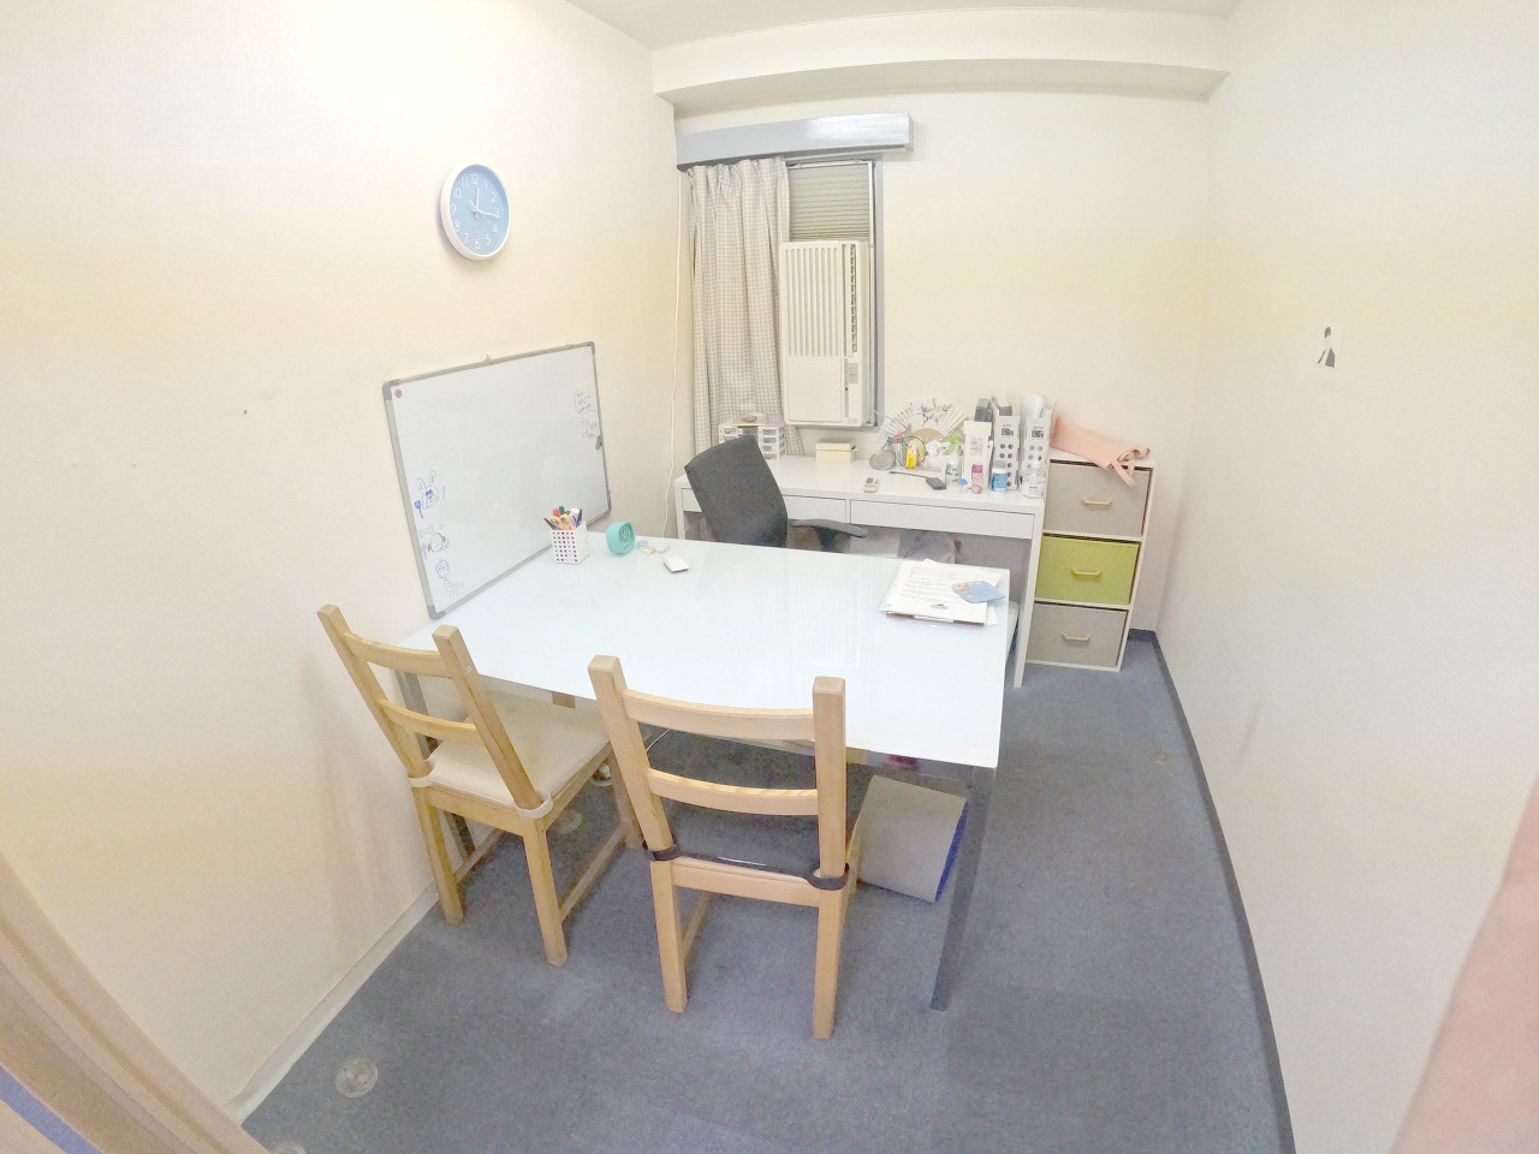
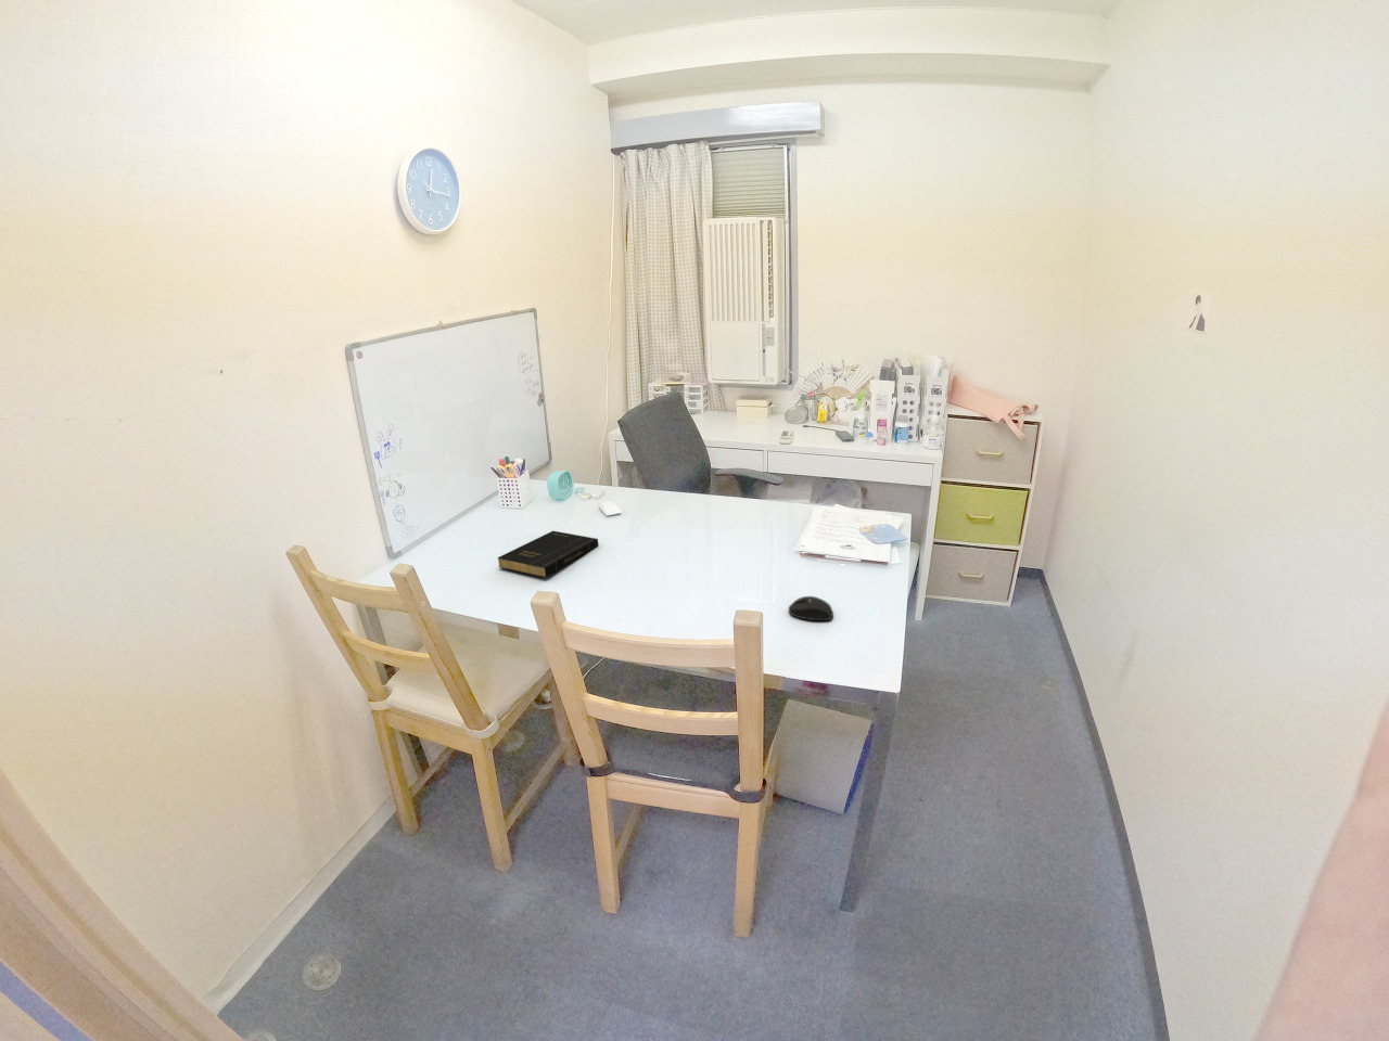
+ book (551, 551)
+ mouse (810, 607)
